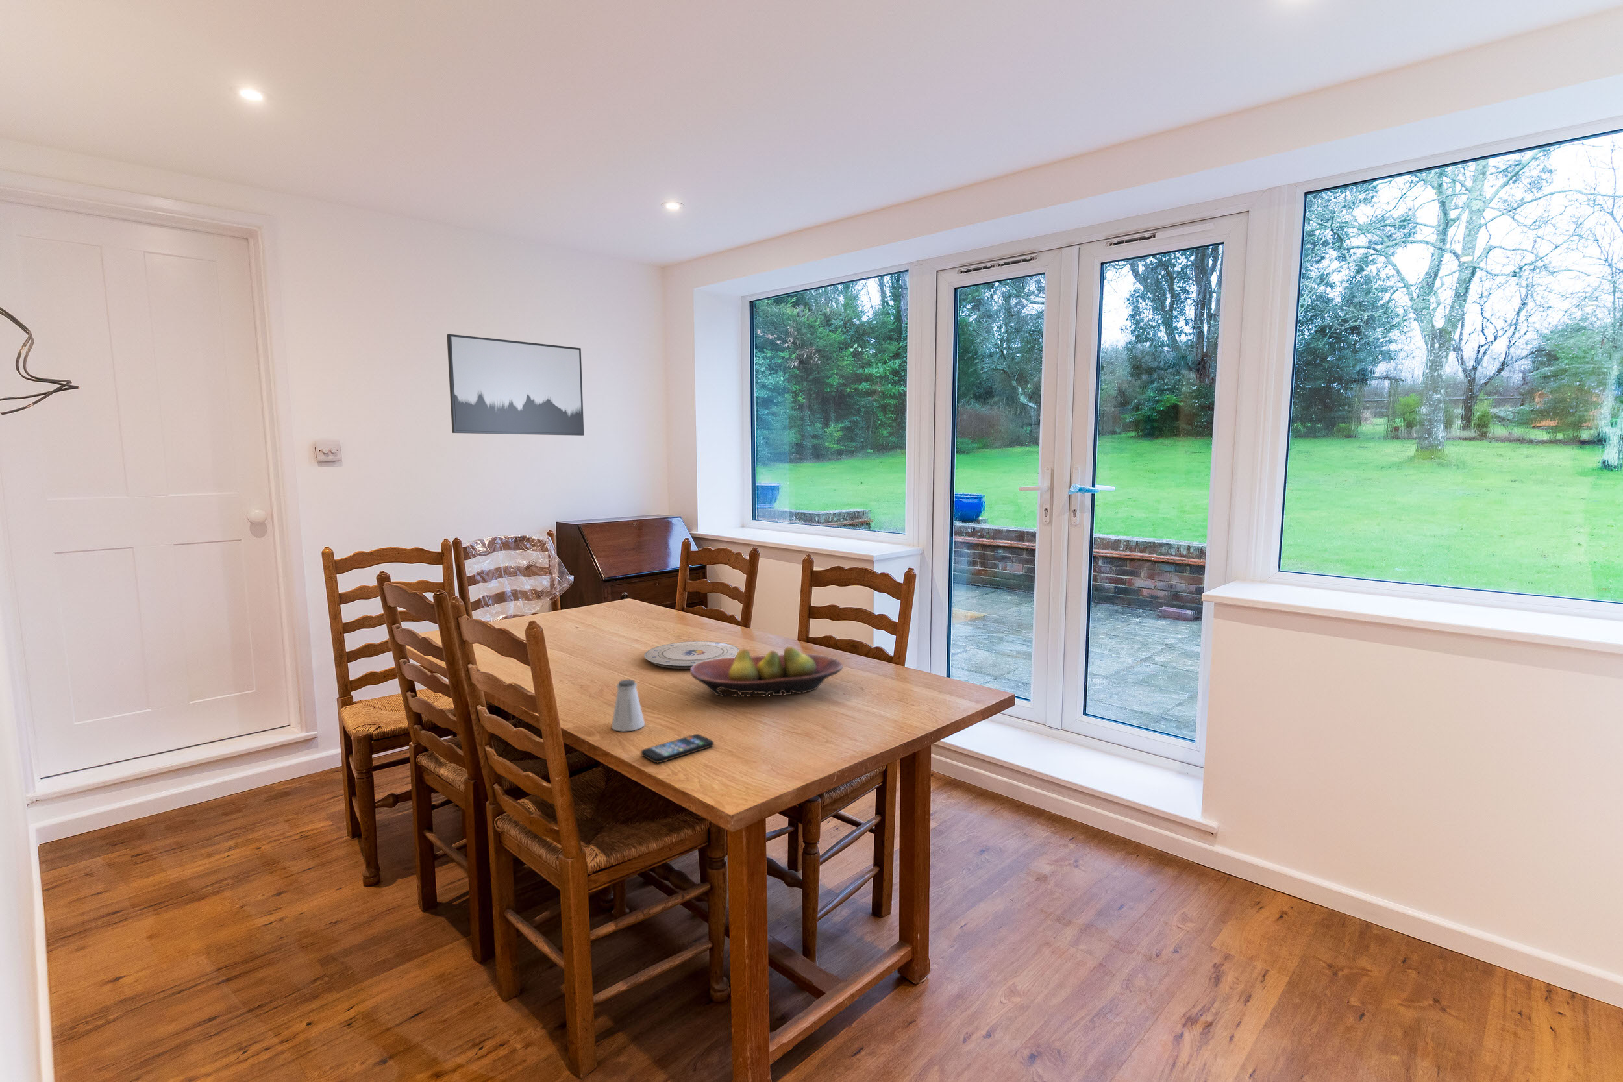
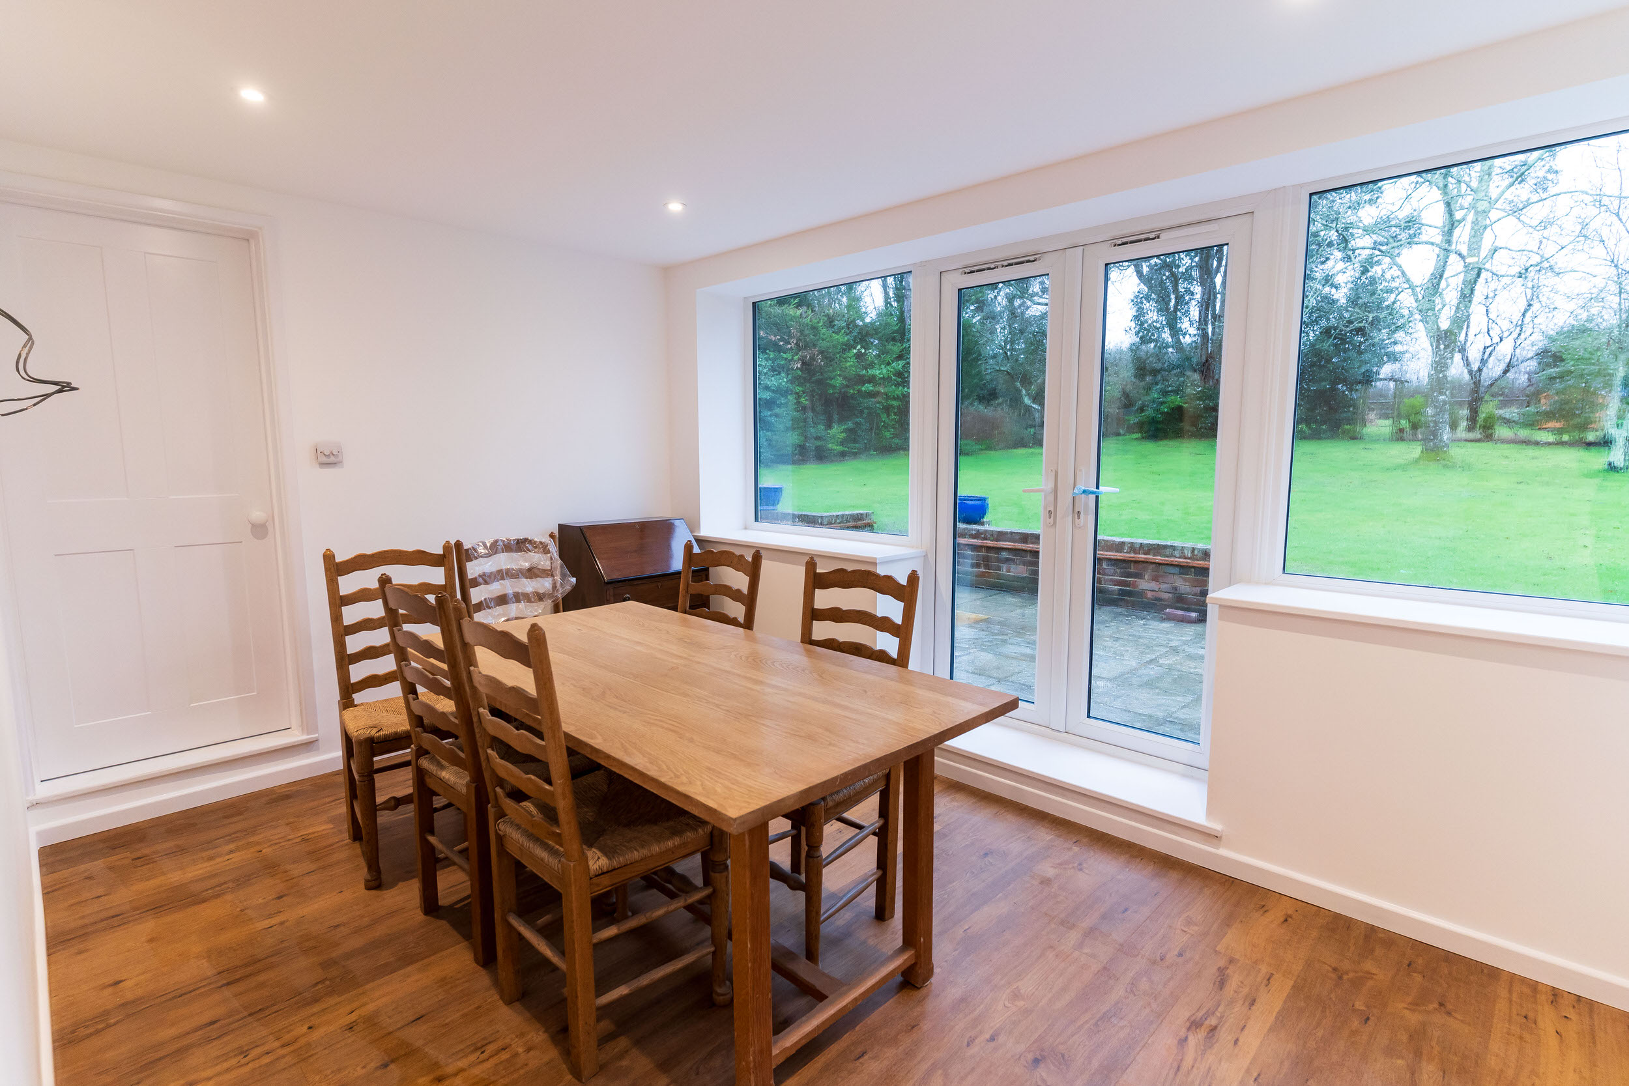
- fruit bowl (767, 669)
- smartphone (677, 747)
- plate (692, 655)
- wall art (520, 388)
- saltshaker (627, 703)
